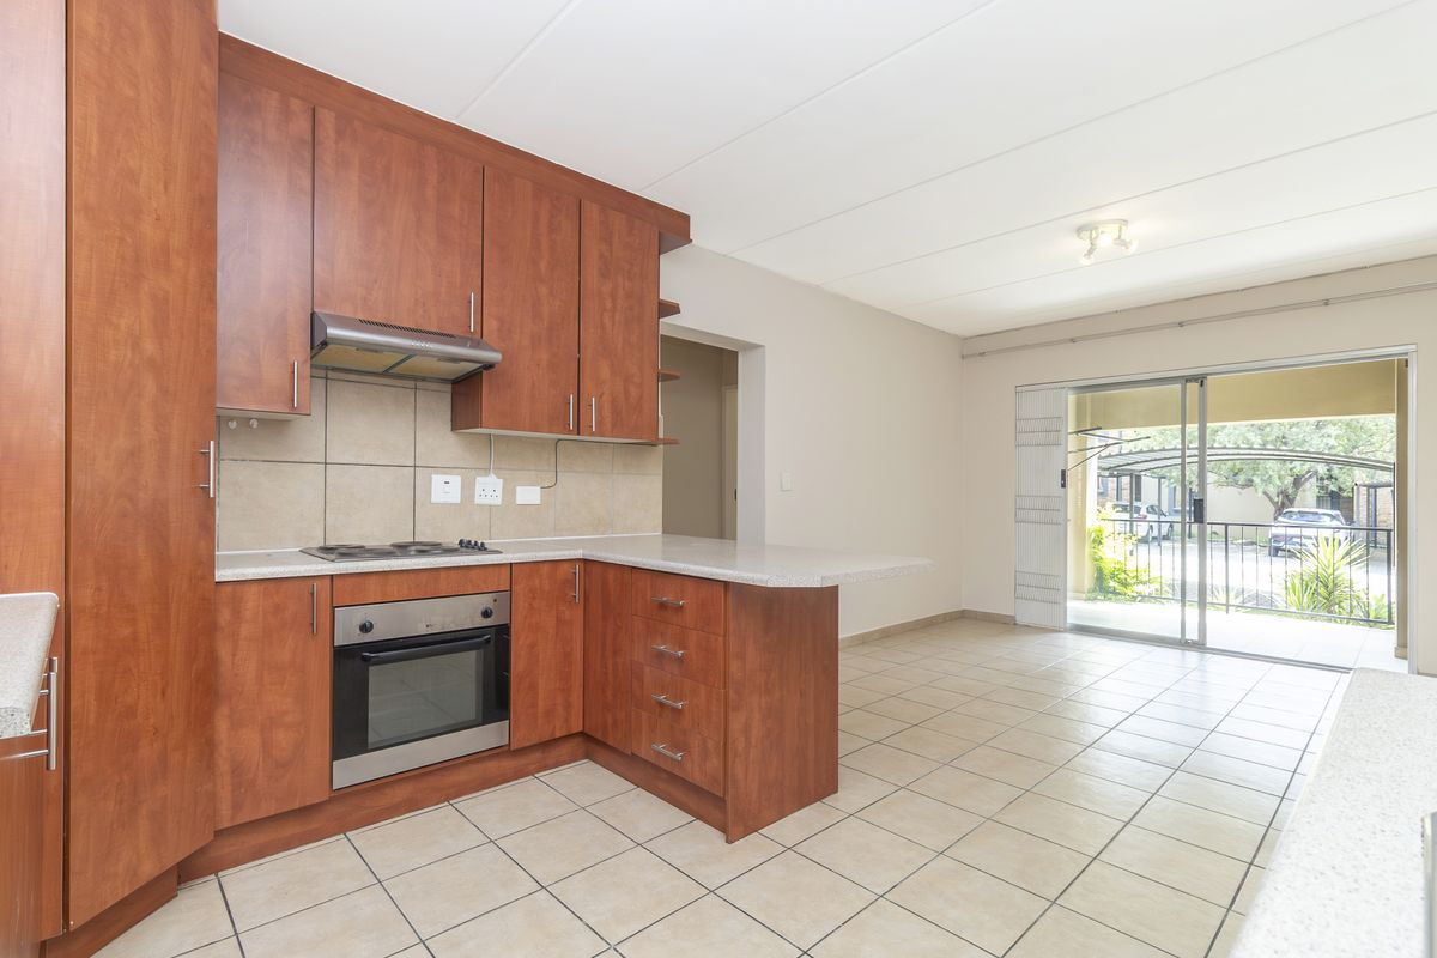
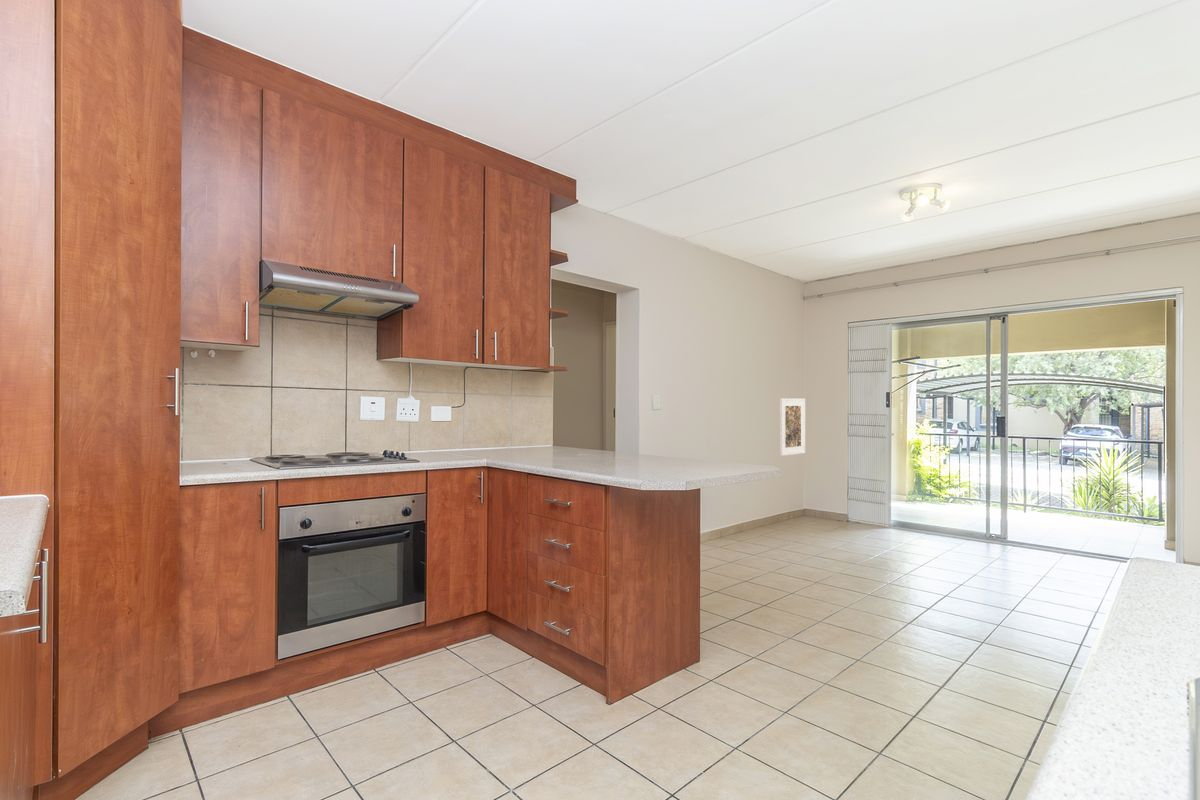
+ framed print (792, 426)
